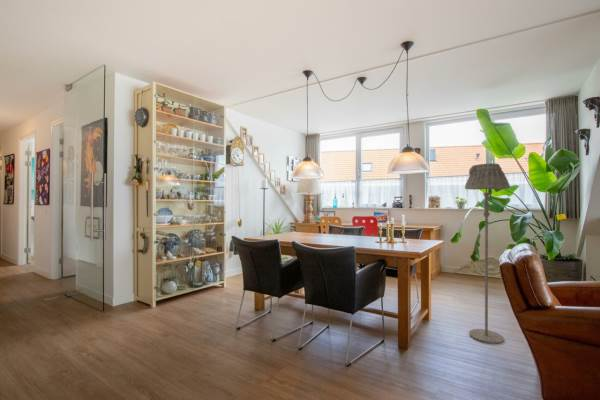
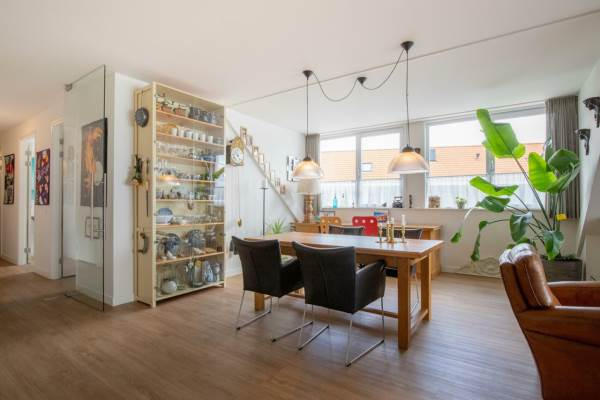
- floor lamp (486, 250)
